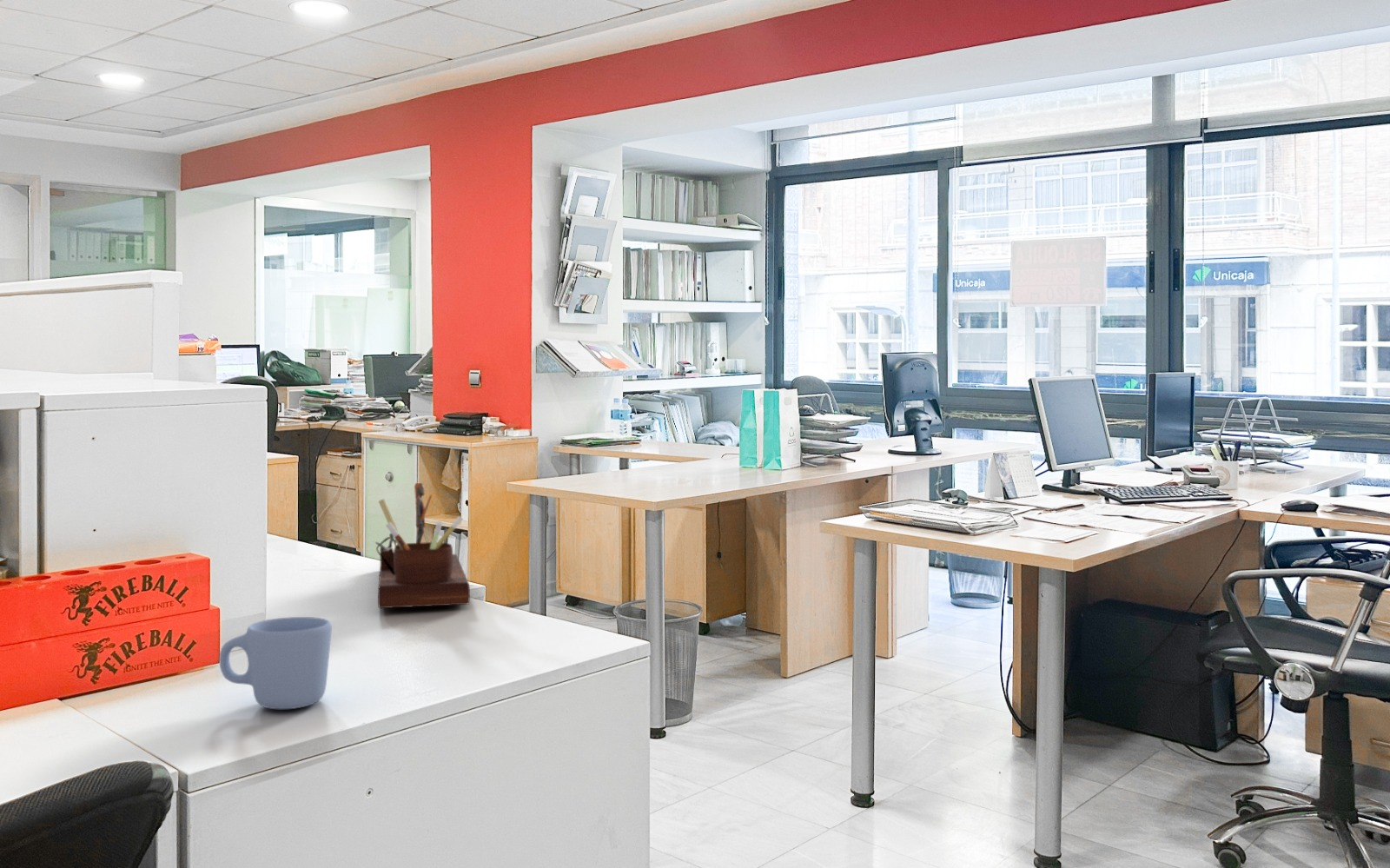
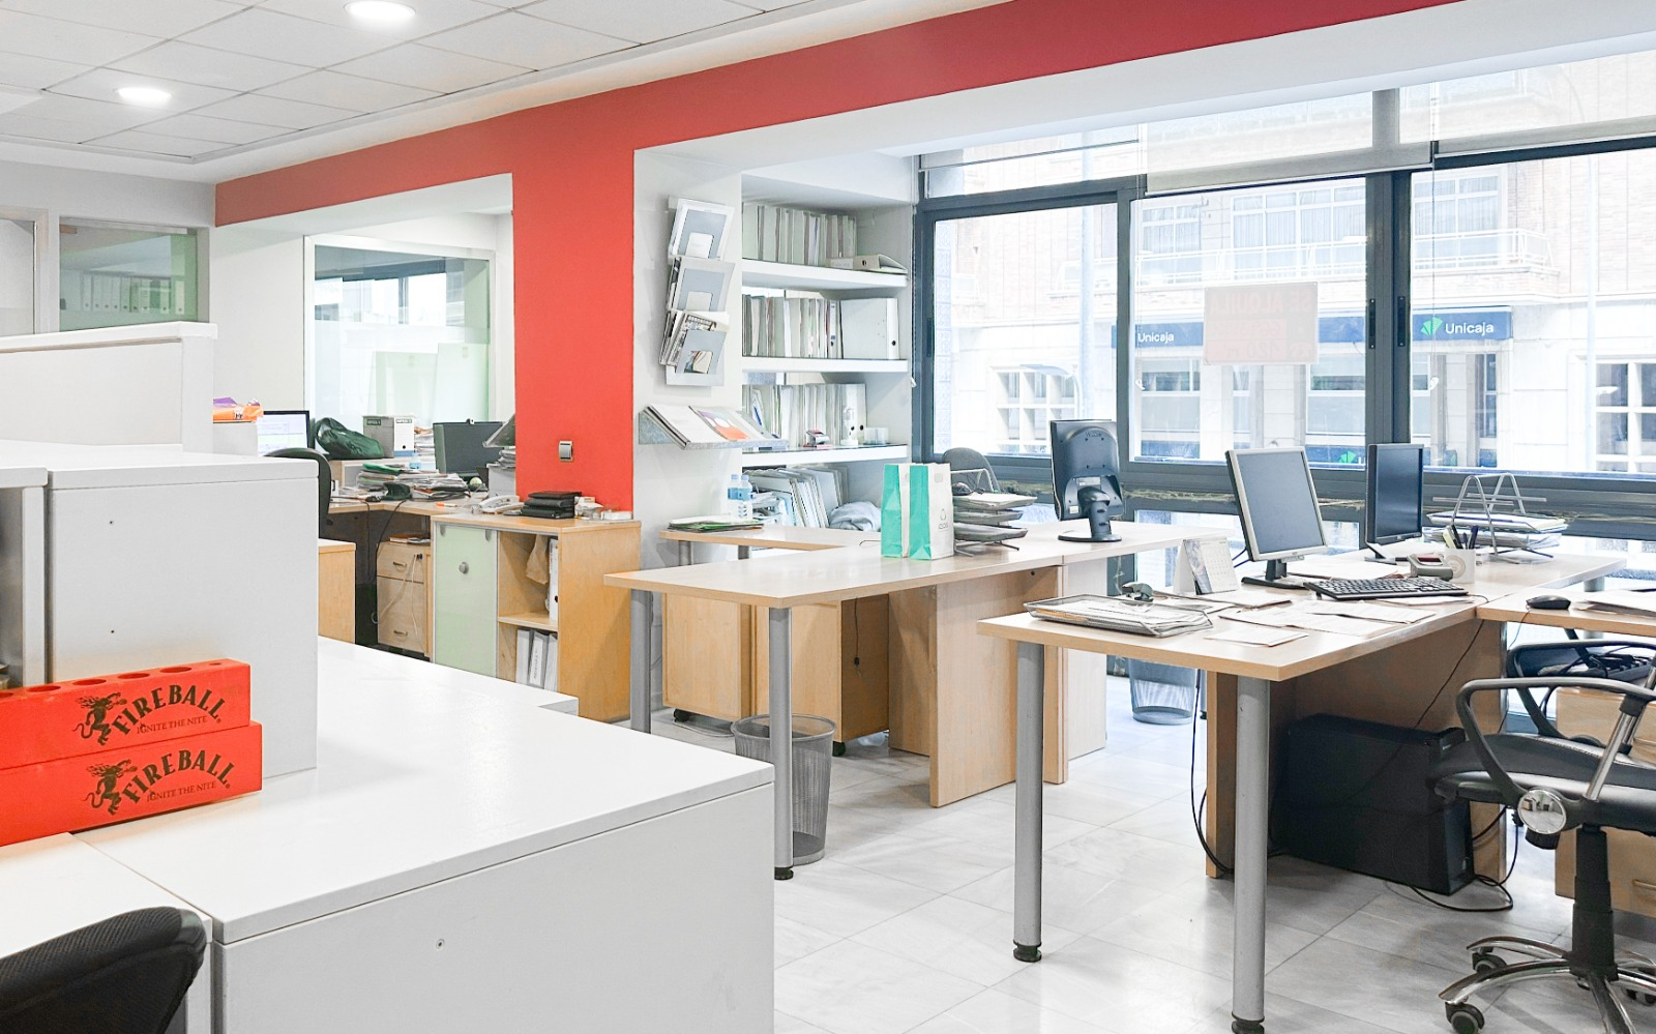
- mug (275, 664)
- desk organizer (420, 540)
